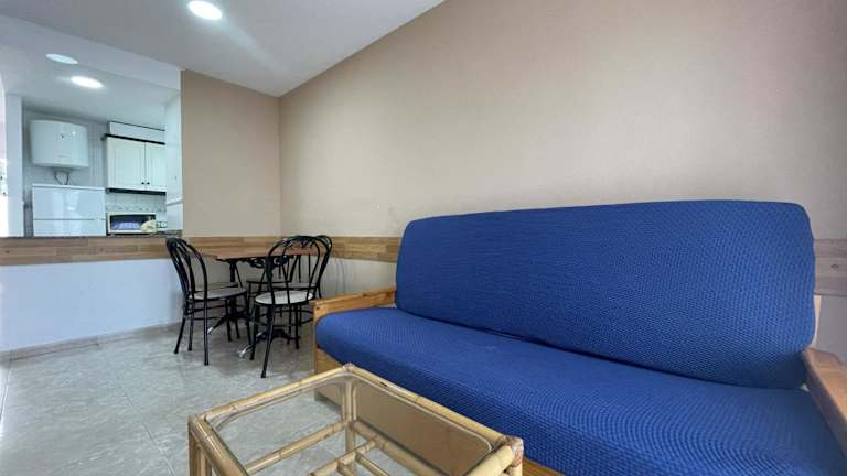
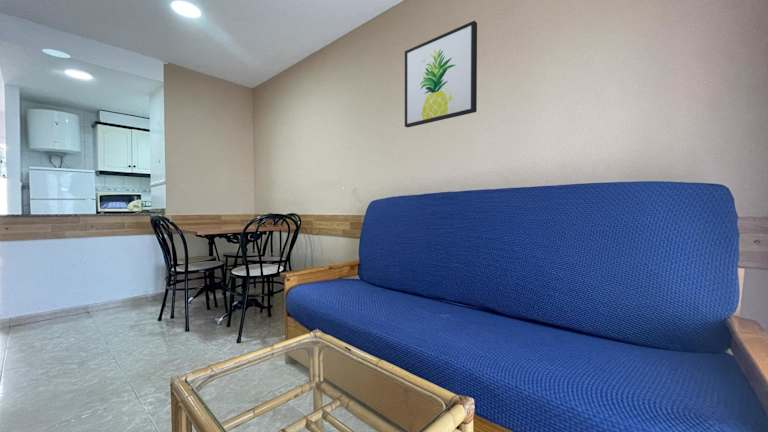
+ wall art (437, 79)
